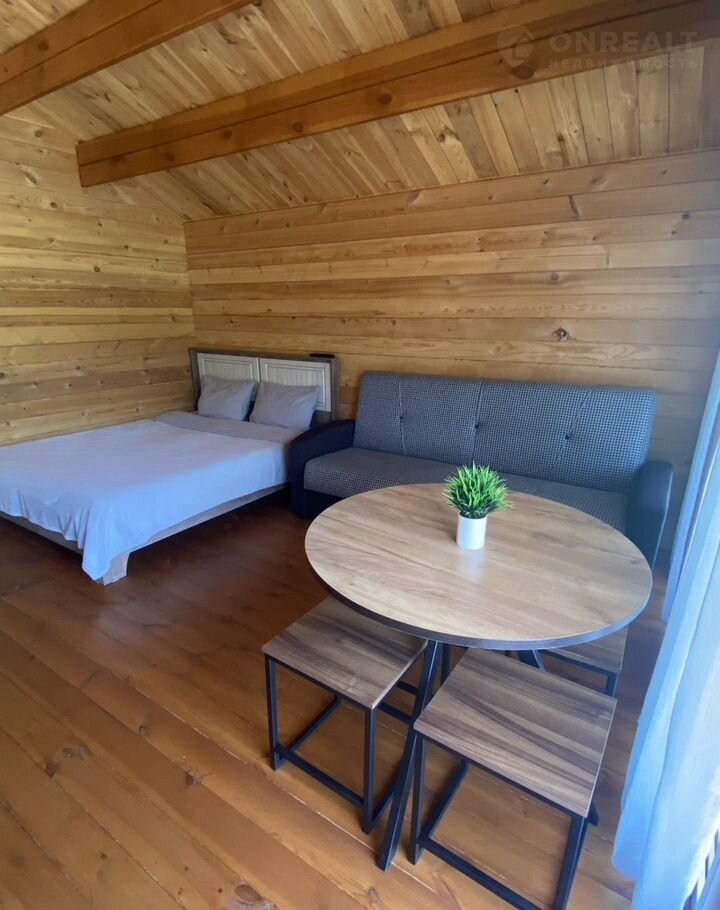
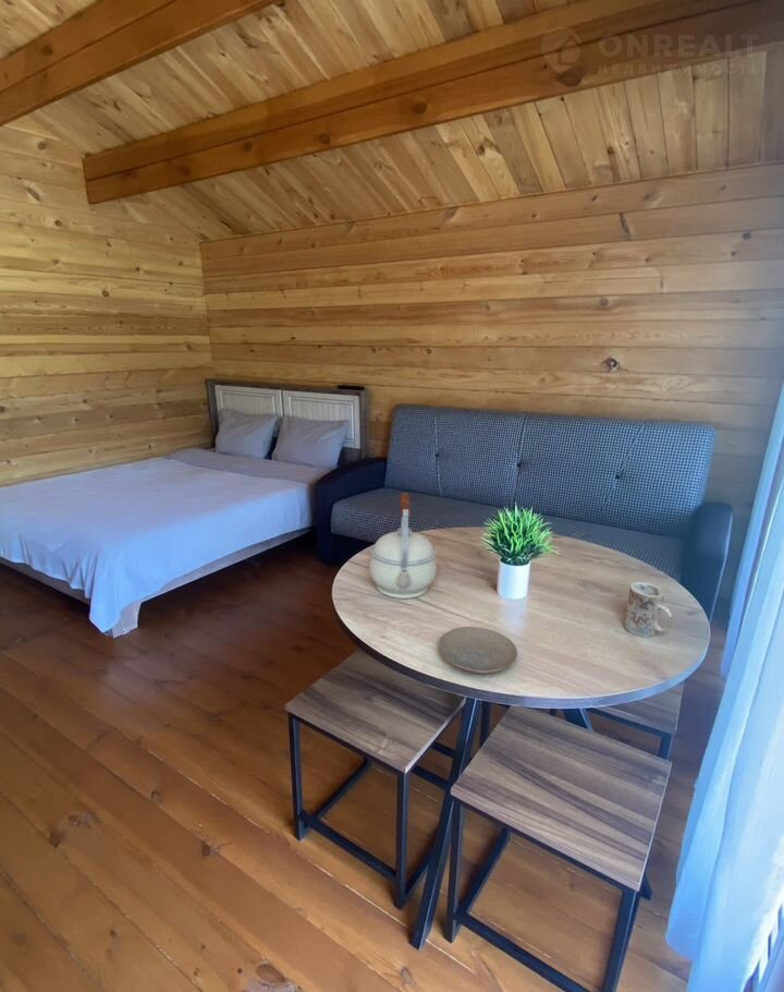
+ mug (647, 610)
+ kettle (403, 546)
+ plate (477, 652)
